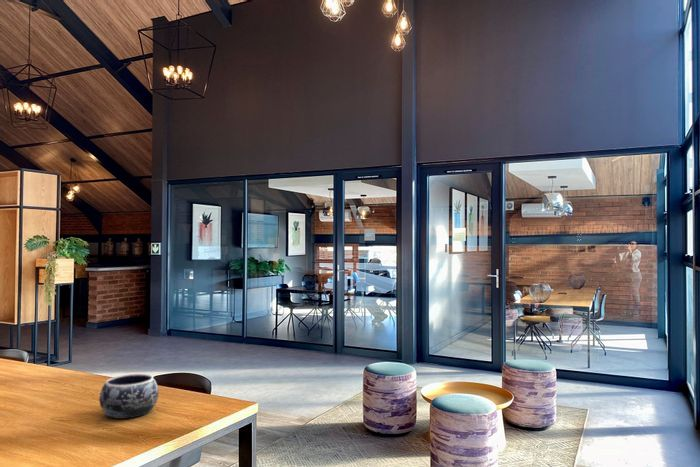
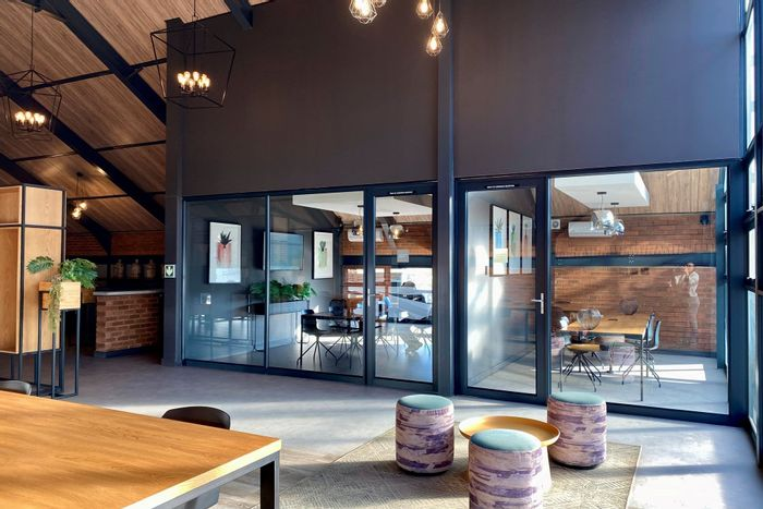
- decorative bowl (129, 395)
